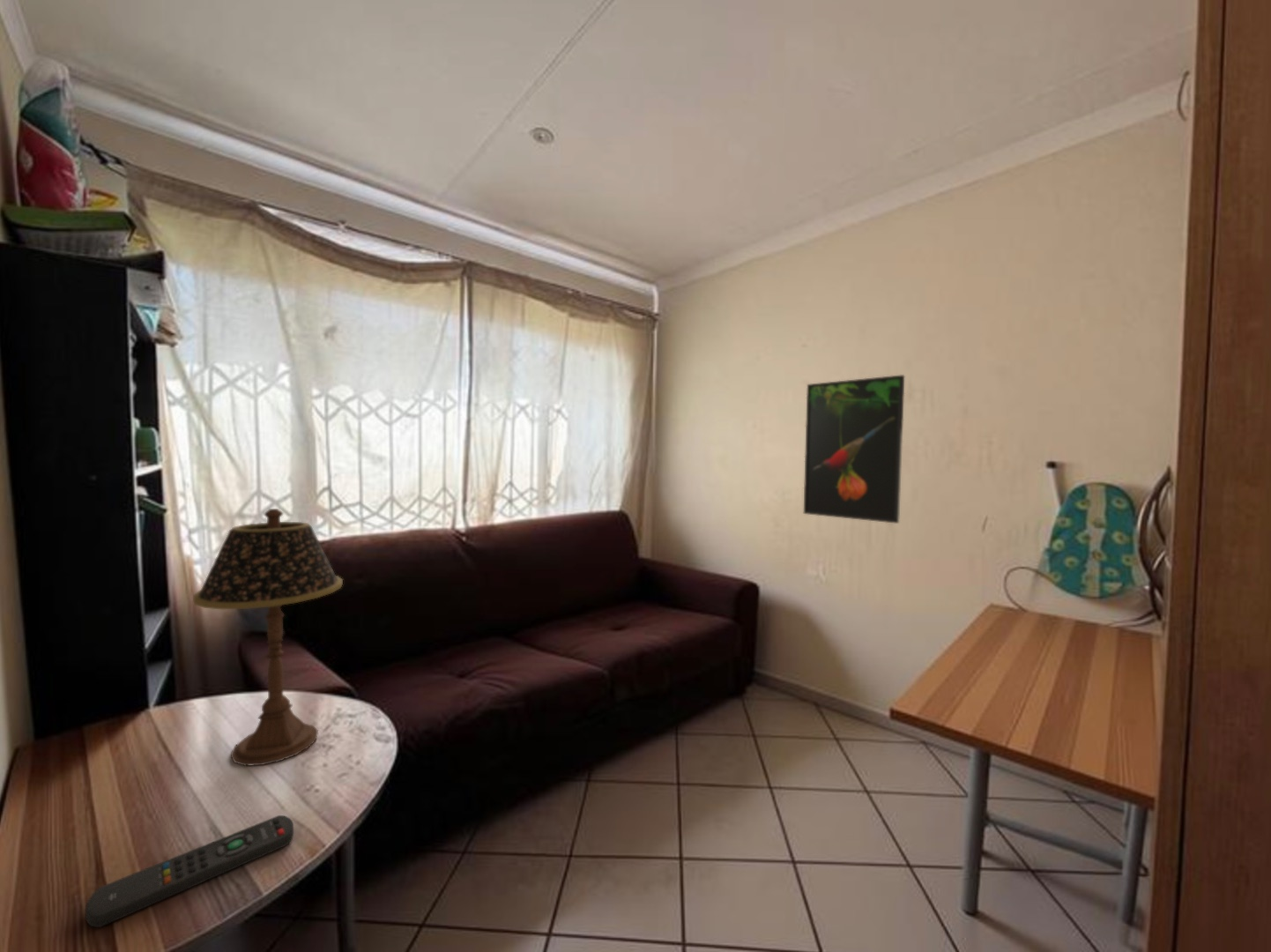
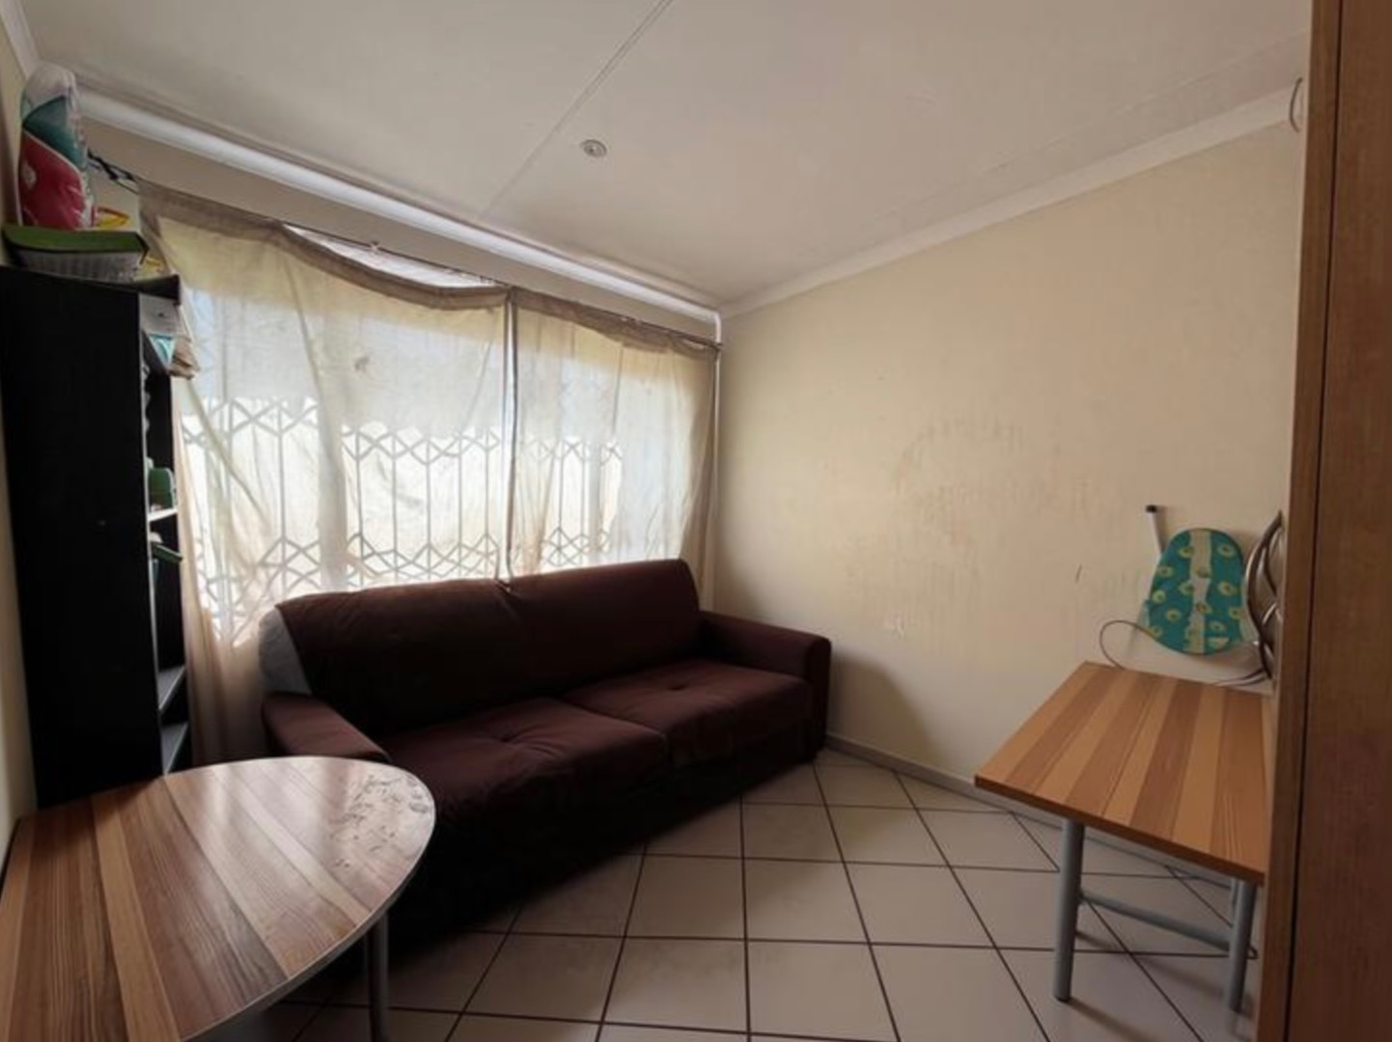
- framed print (850, 449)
- remote control (200, 864)
- table lamp (272, 628)
